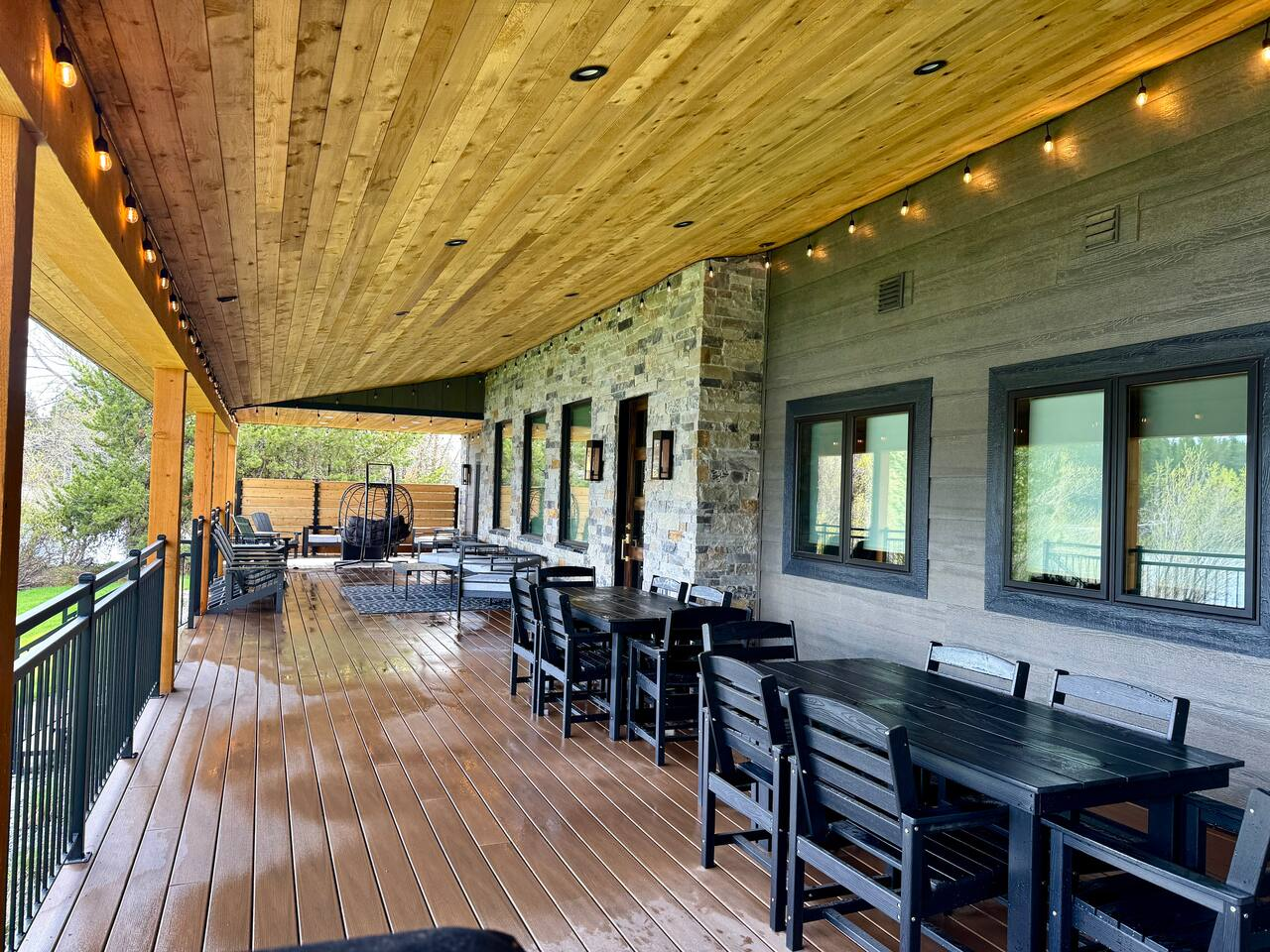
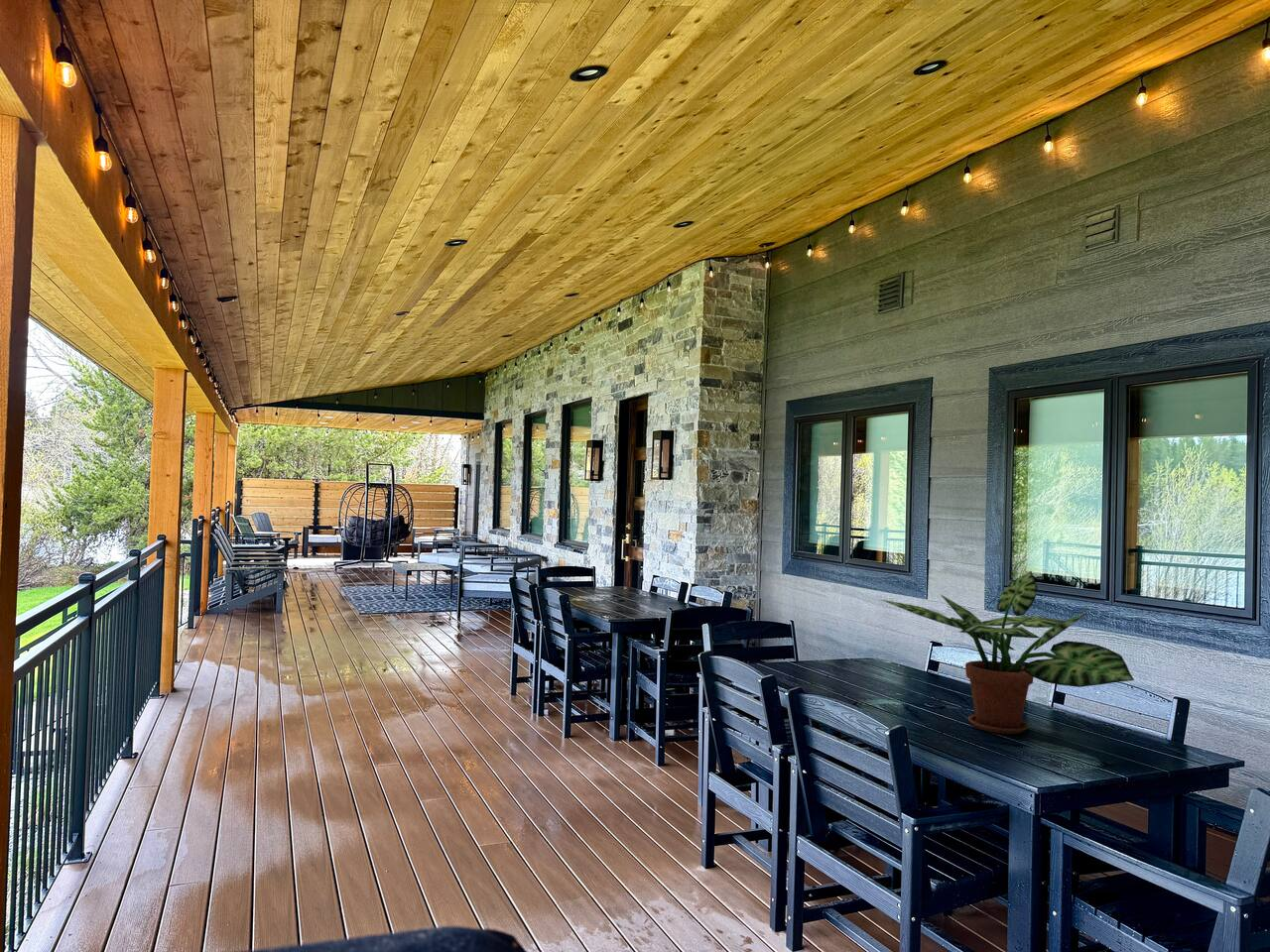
+ potted plant (982, 649)
